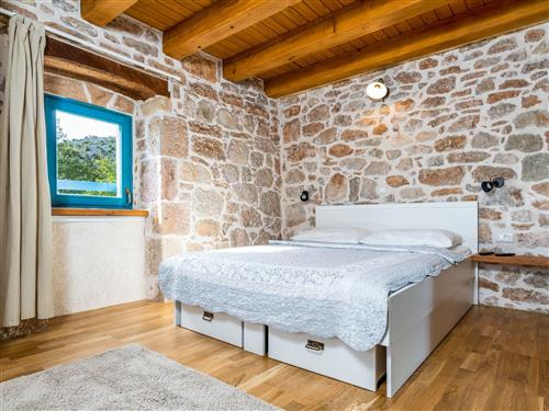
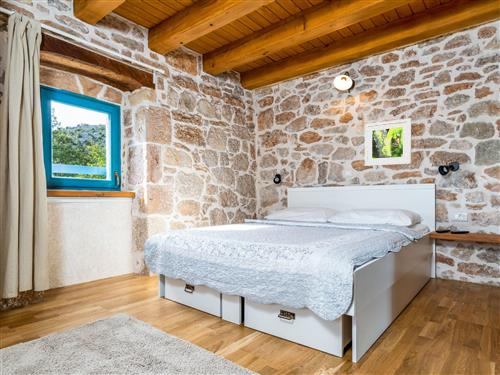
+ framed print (387, 143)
